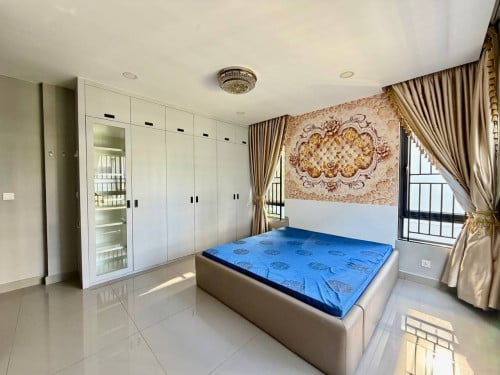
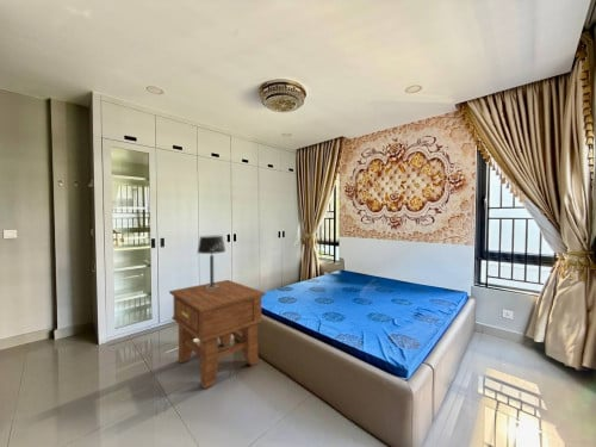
+ table lamp (211, 261)
+ side table (217, 327)
